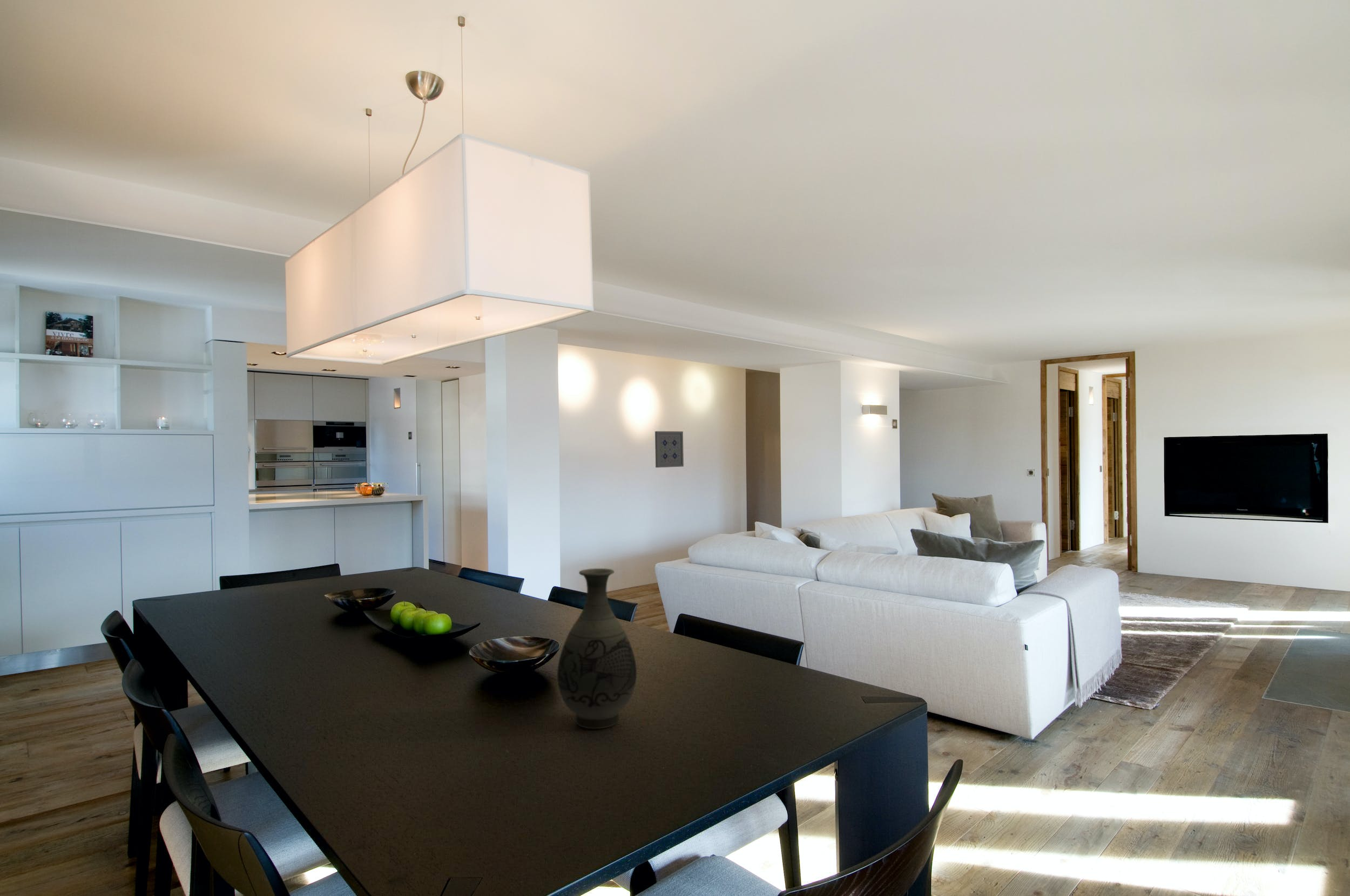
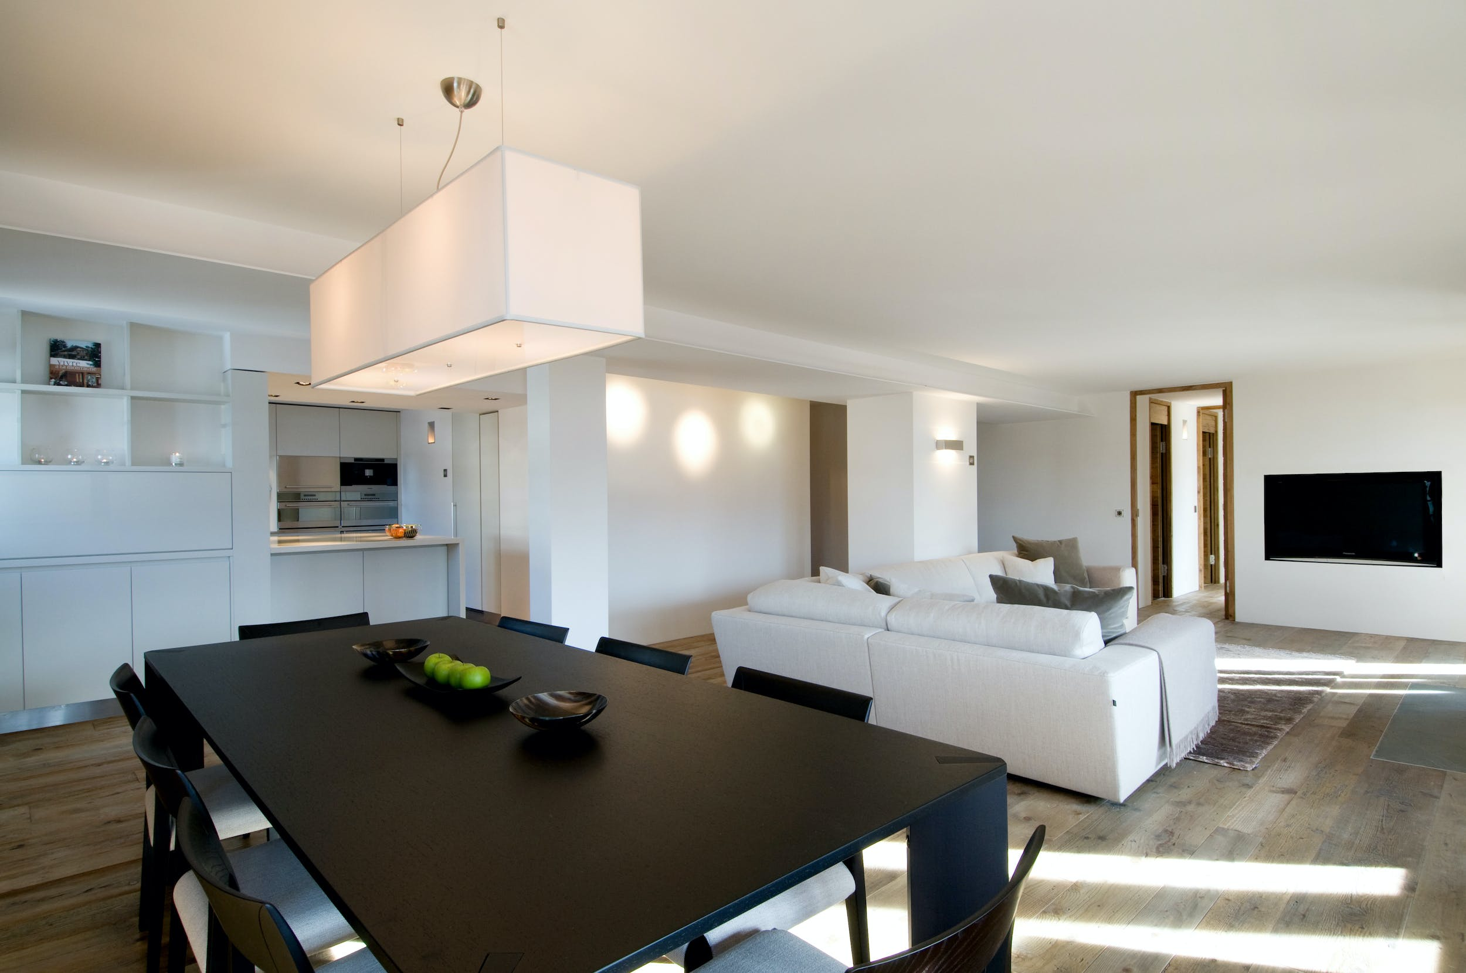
- wall art (669, 449)
- vase (597, 646)
